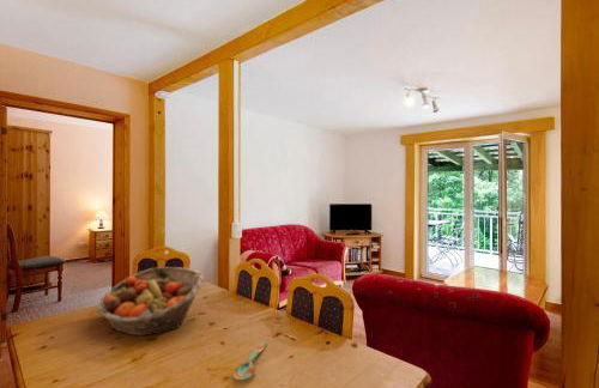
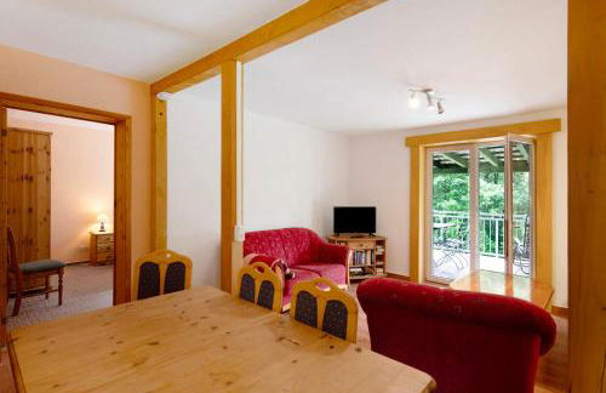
- spoon (253, 358)
- fruit basket (152, 297)
